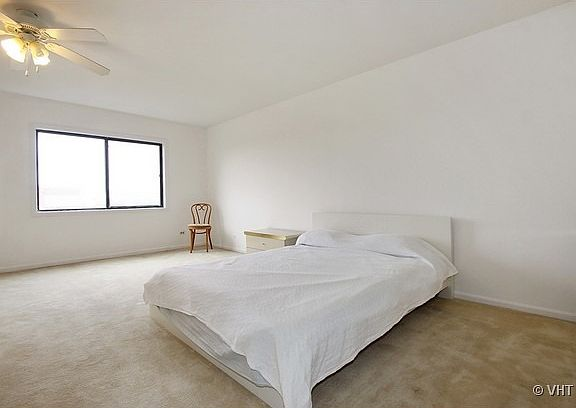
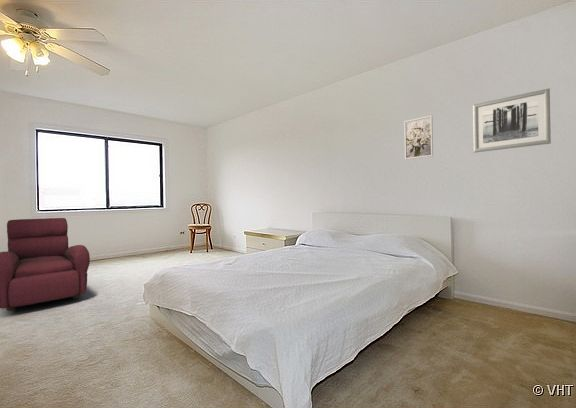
+ armchair (41, 258)
+ wall art (418, 138)
+ wall art (509, 122)
